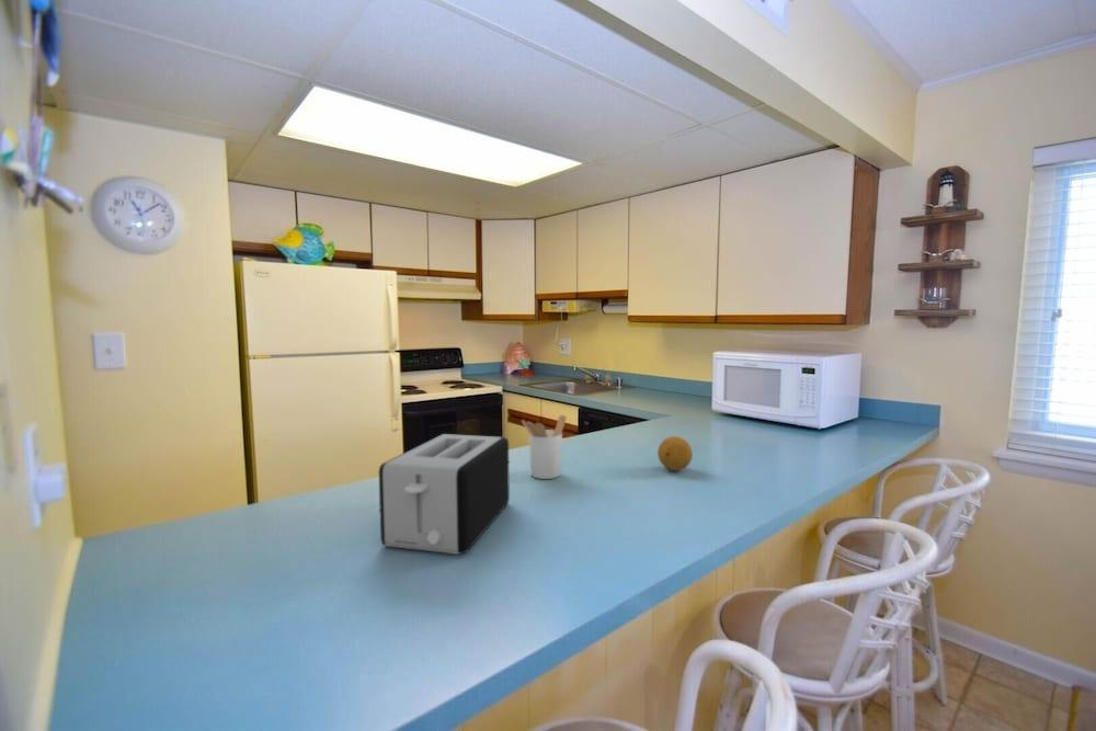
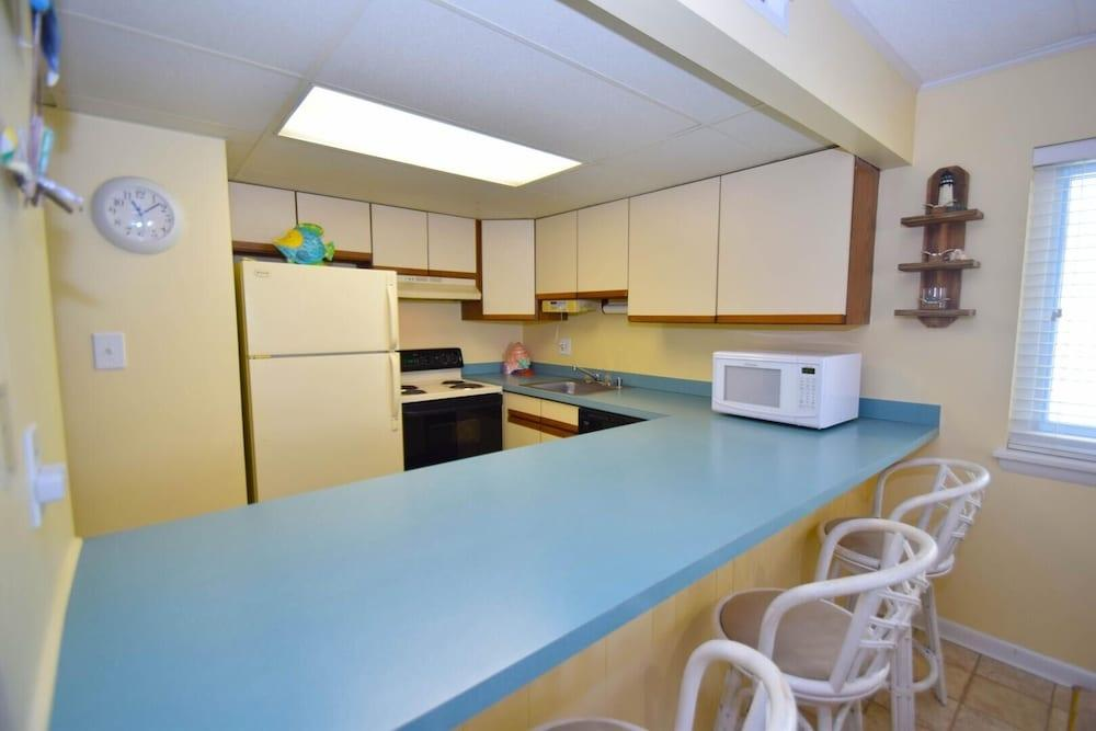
- utensil holder (541, 445)
- toaster (450, 486)
- fruit (674, 453)
